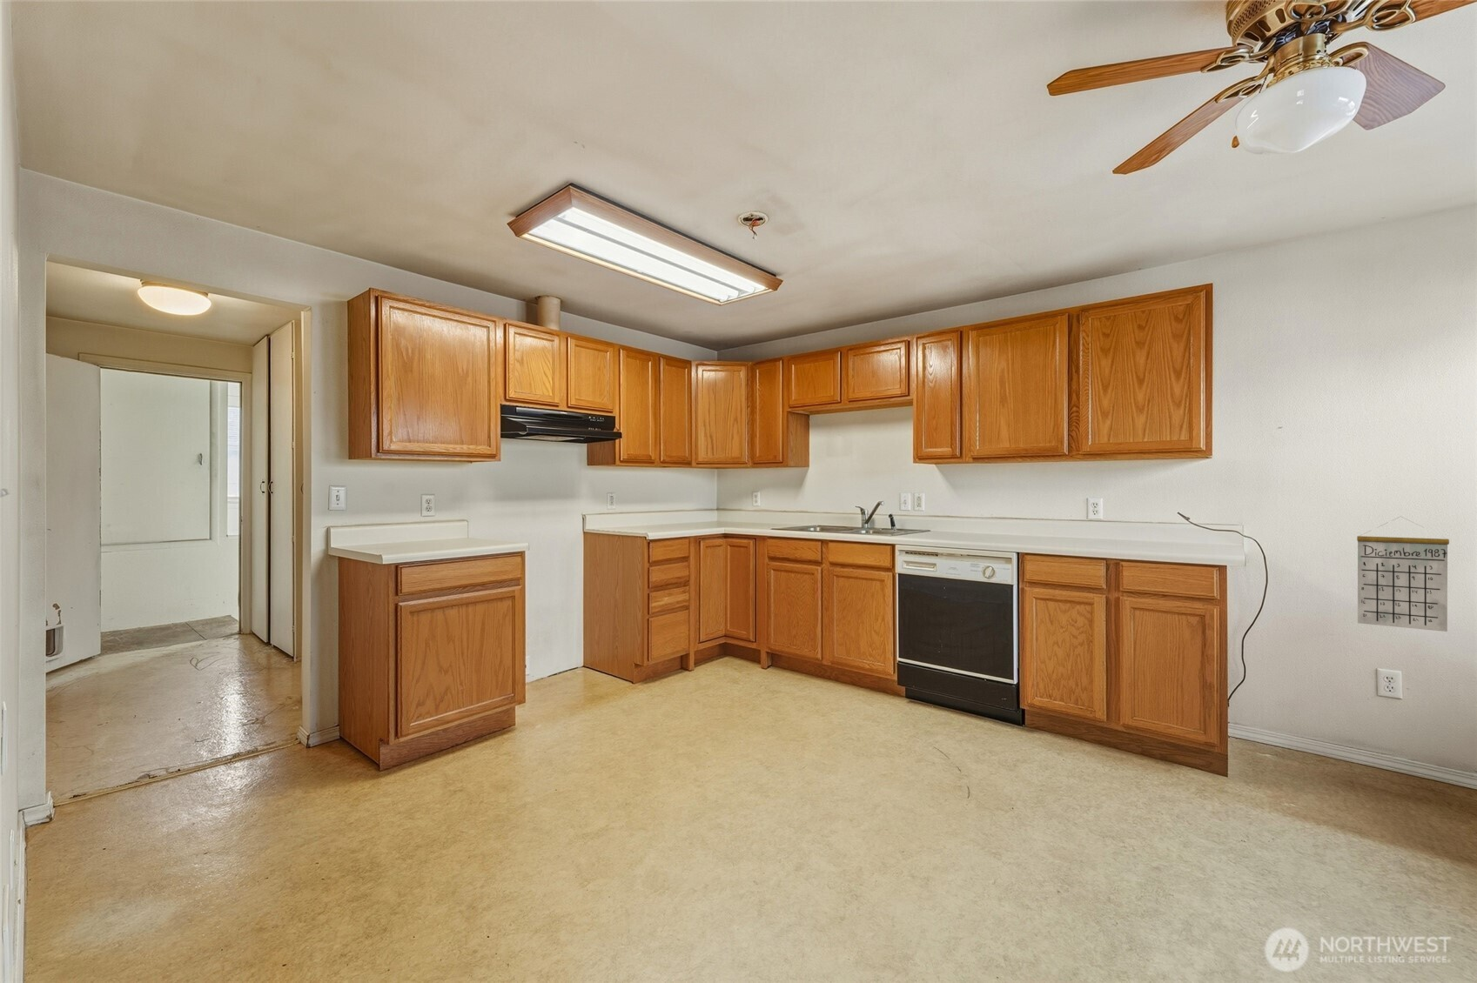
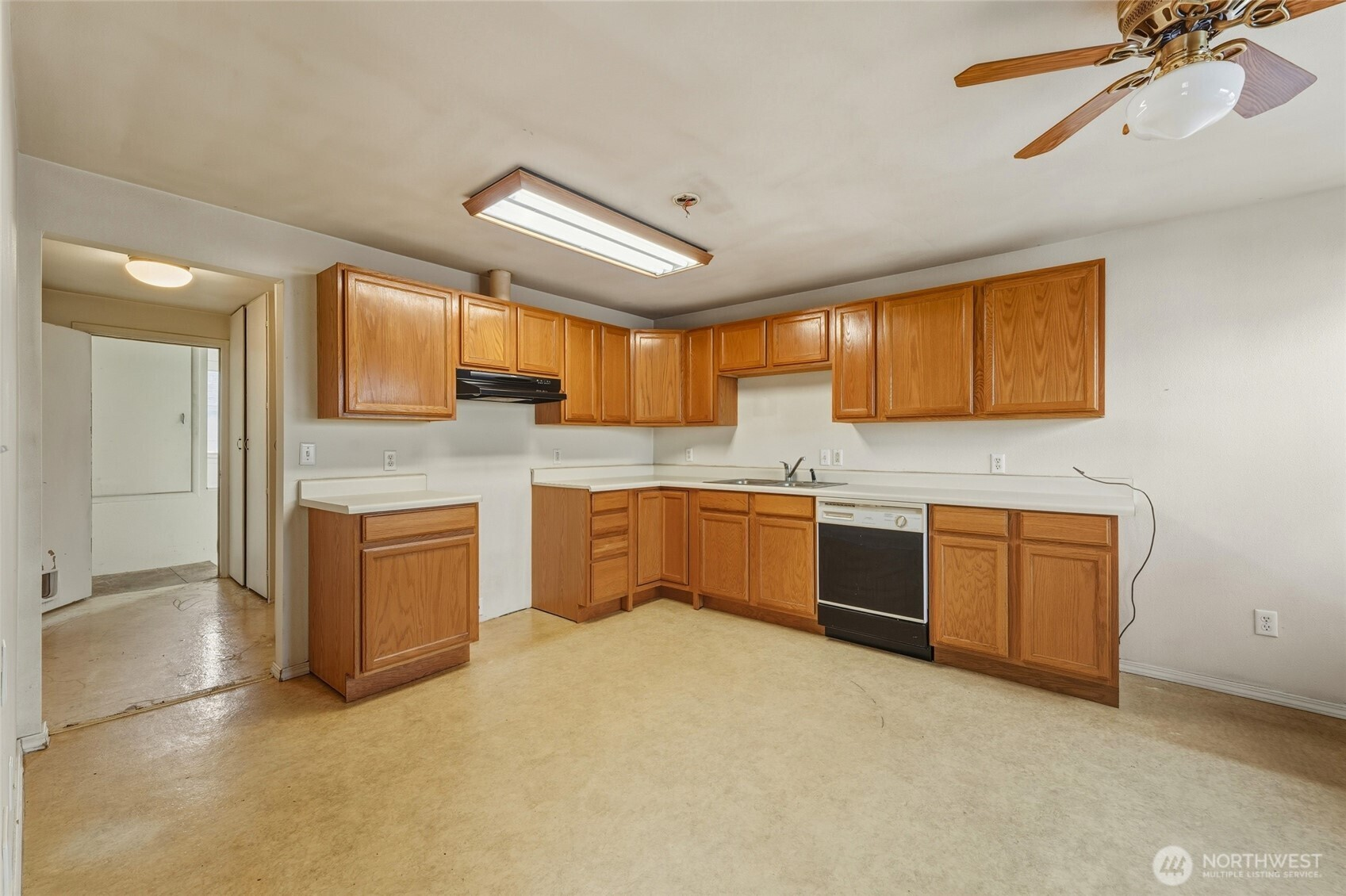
- calendar (1401, 572)
